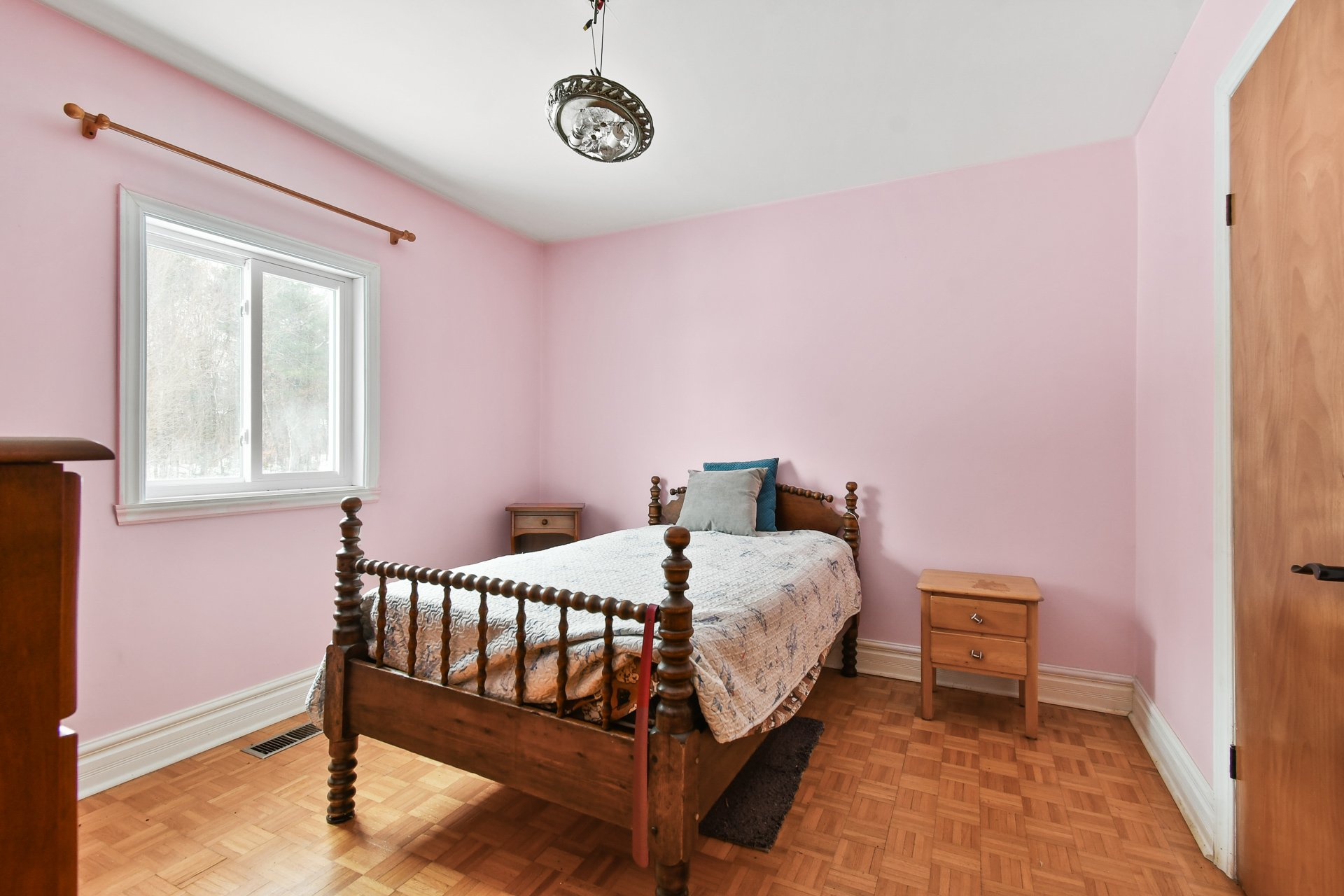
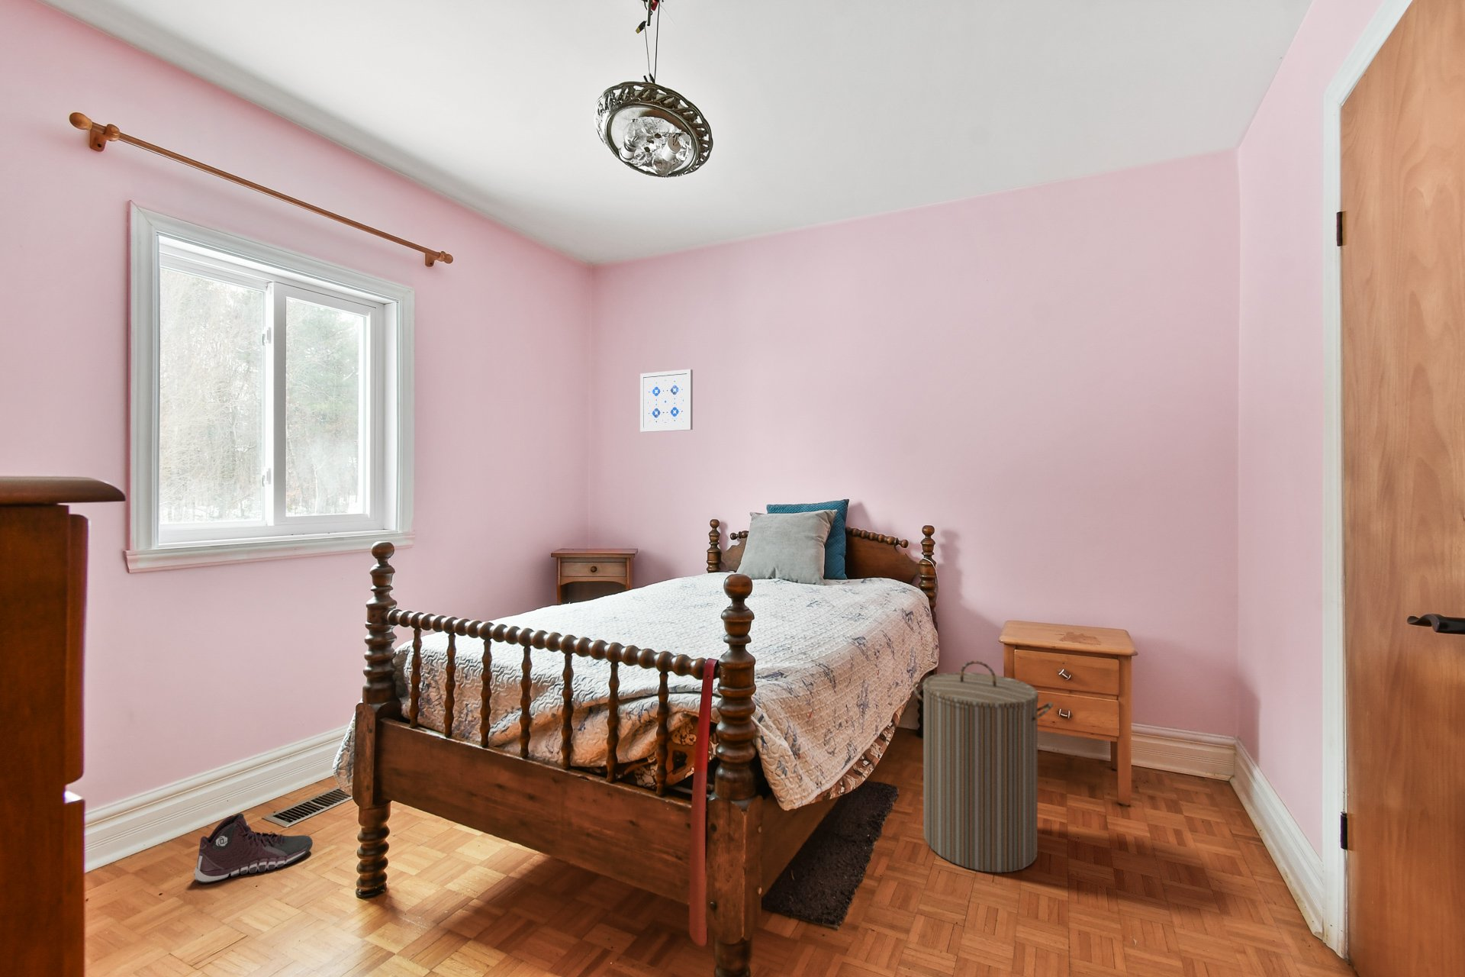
+ wall art (665, 401)
+ sneaker (255, 839)
+ laundry hamper (979, 752)
